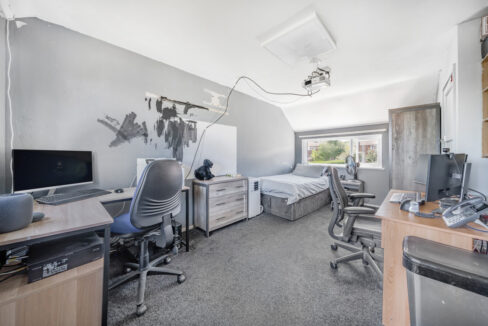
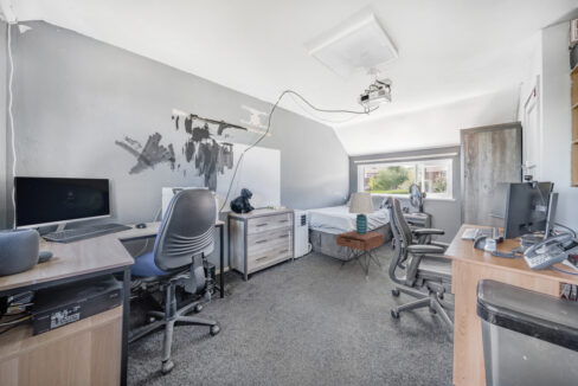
+ nightstand (358, 252)
+ lamp (361, 212)
